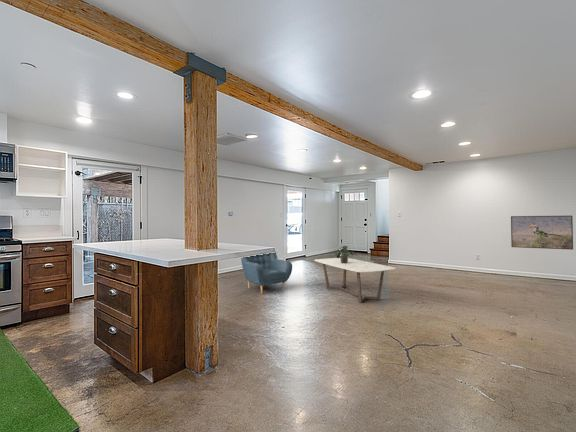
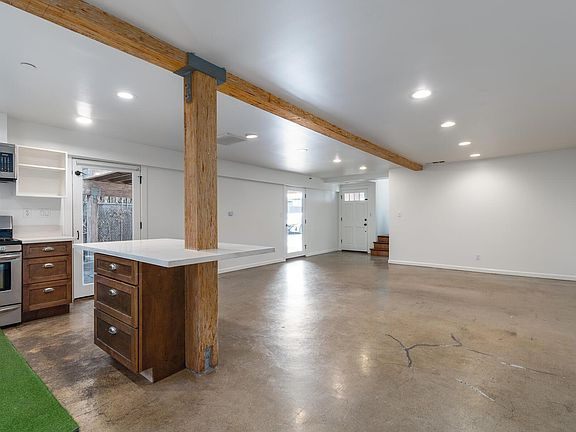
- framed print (540, 232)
- potted plant (344, 254)
- coffee table (345, 278)
- armchair (266, 269)
